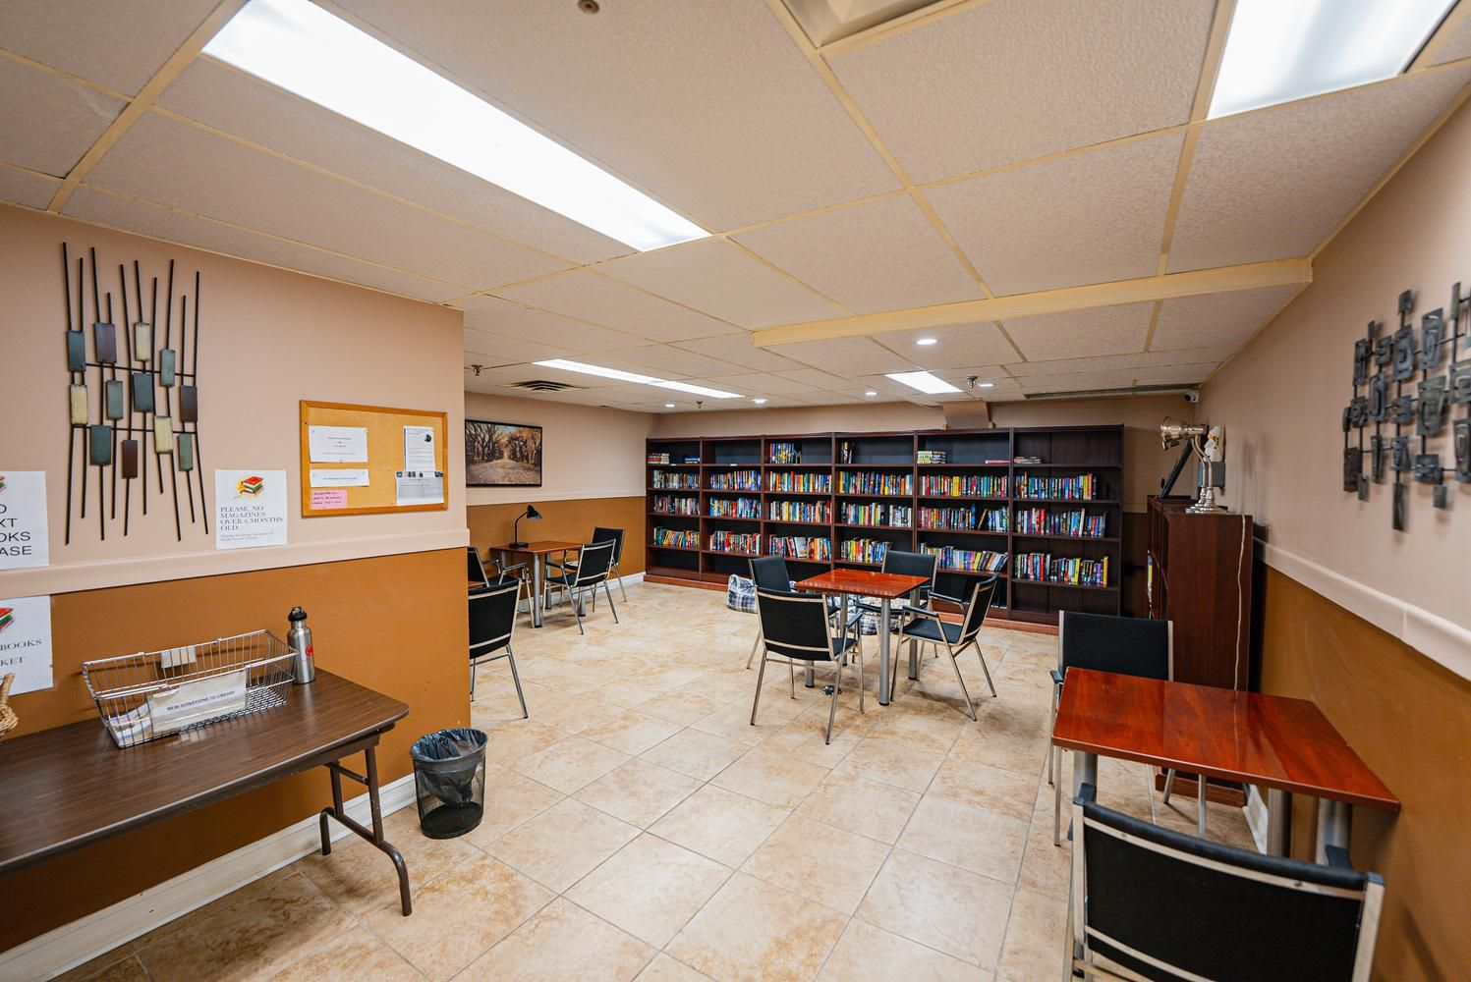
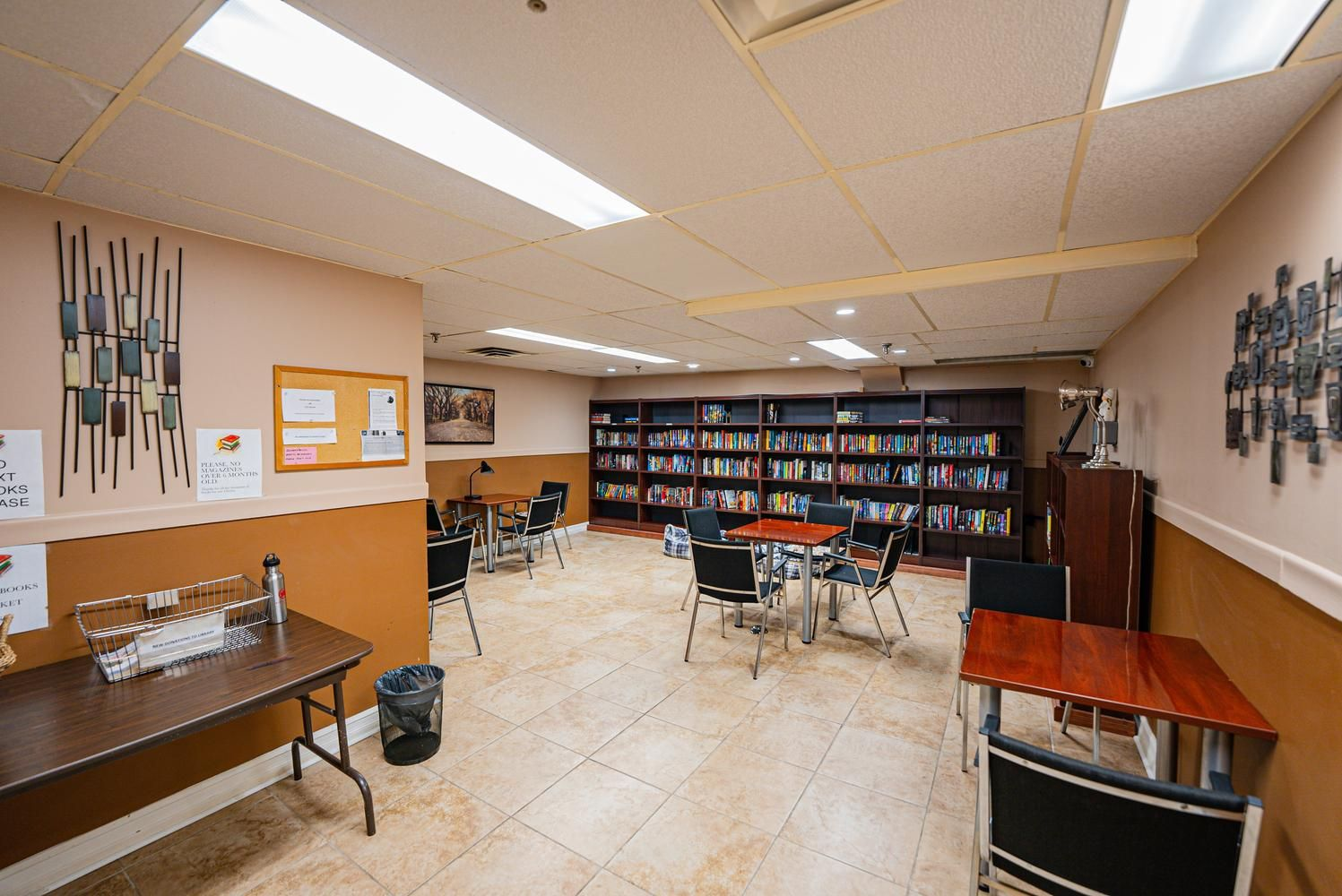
+ pen (272, 661)
